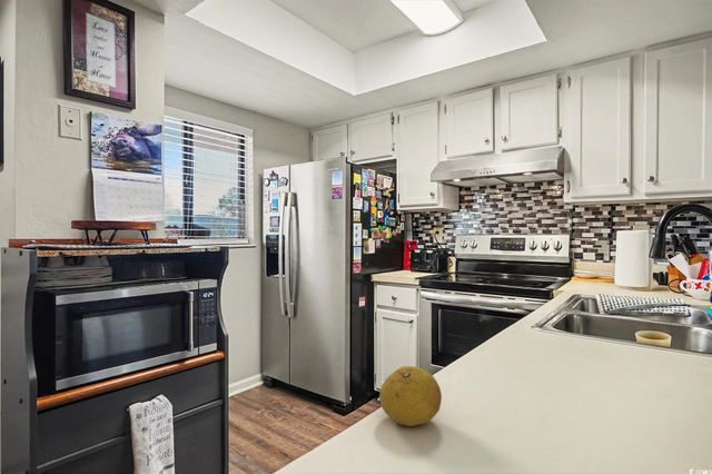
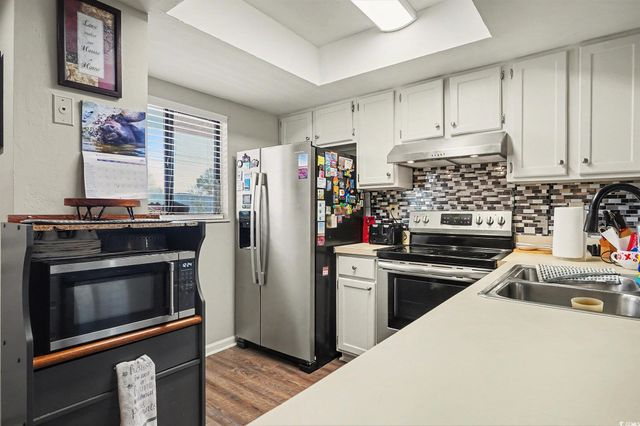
- fruit (411, 394)
